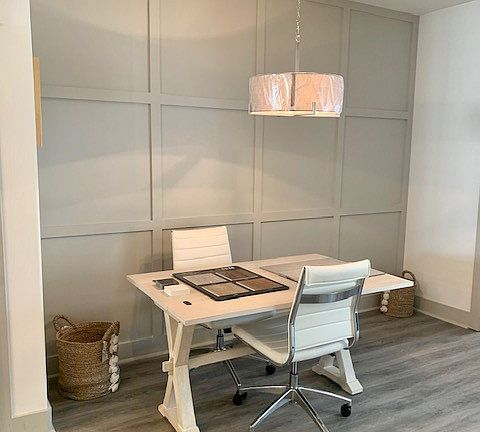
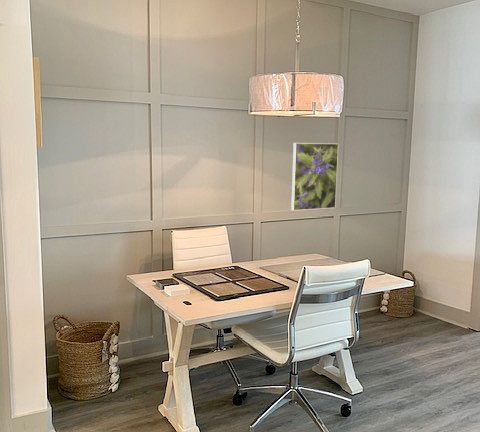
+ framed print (315, 176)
